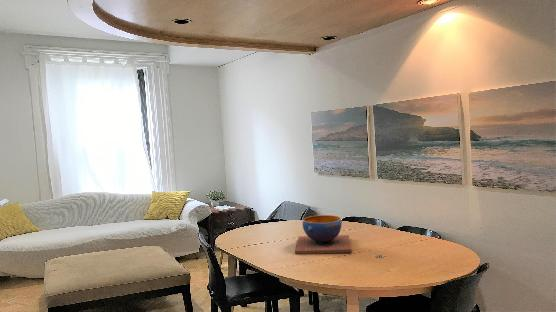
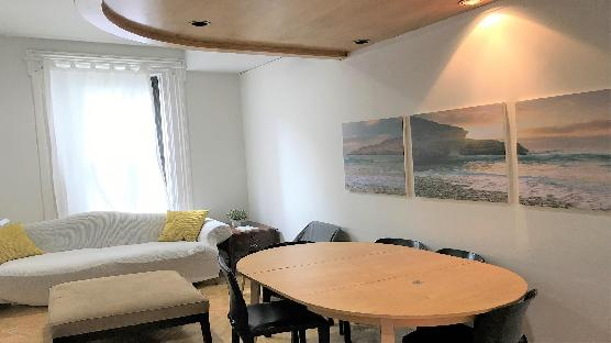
- decorative bowl (322, 232)
